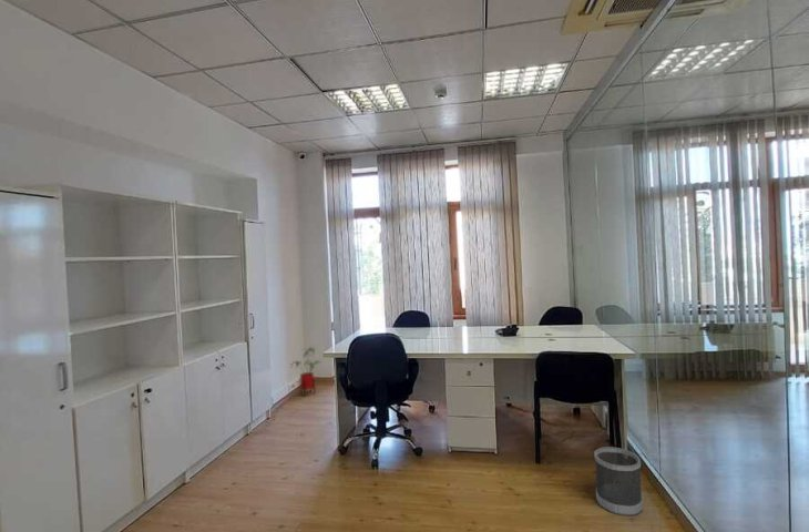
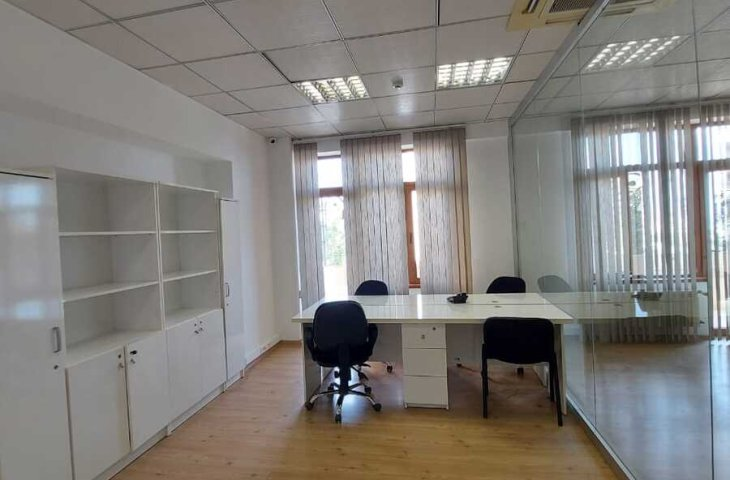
- wastebasket (617, 479)
- house plant (307, 370)
